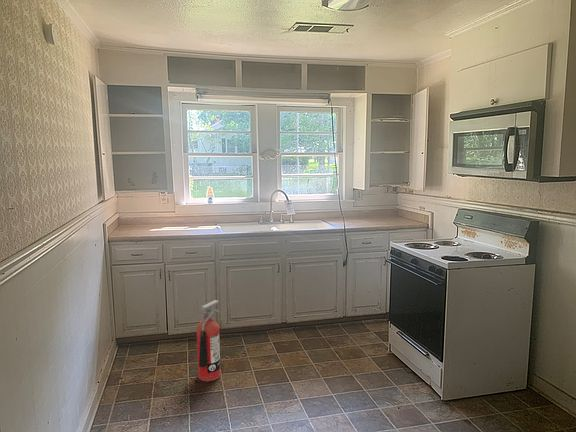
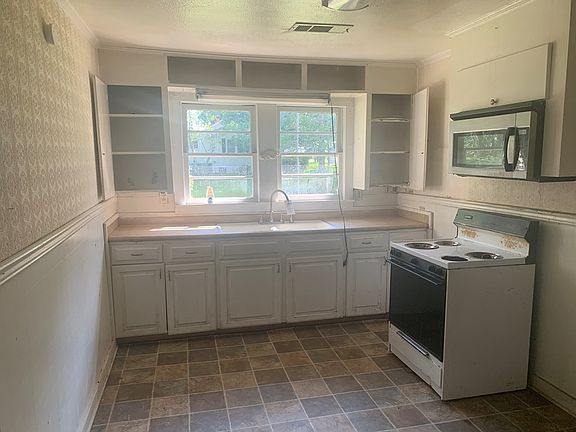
- fire extinguisher (207, 340)
